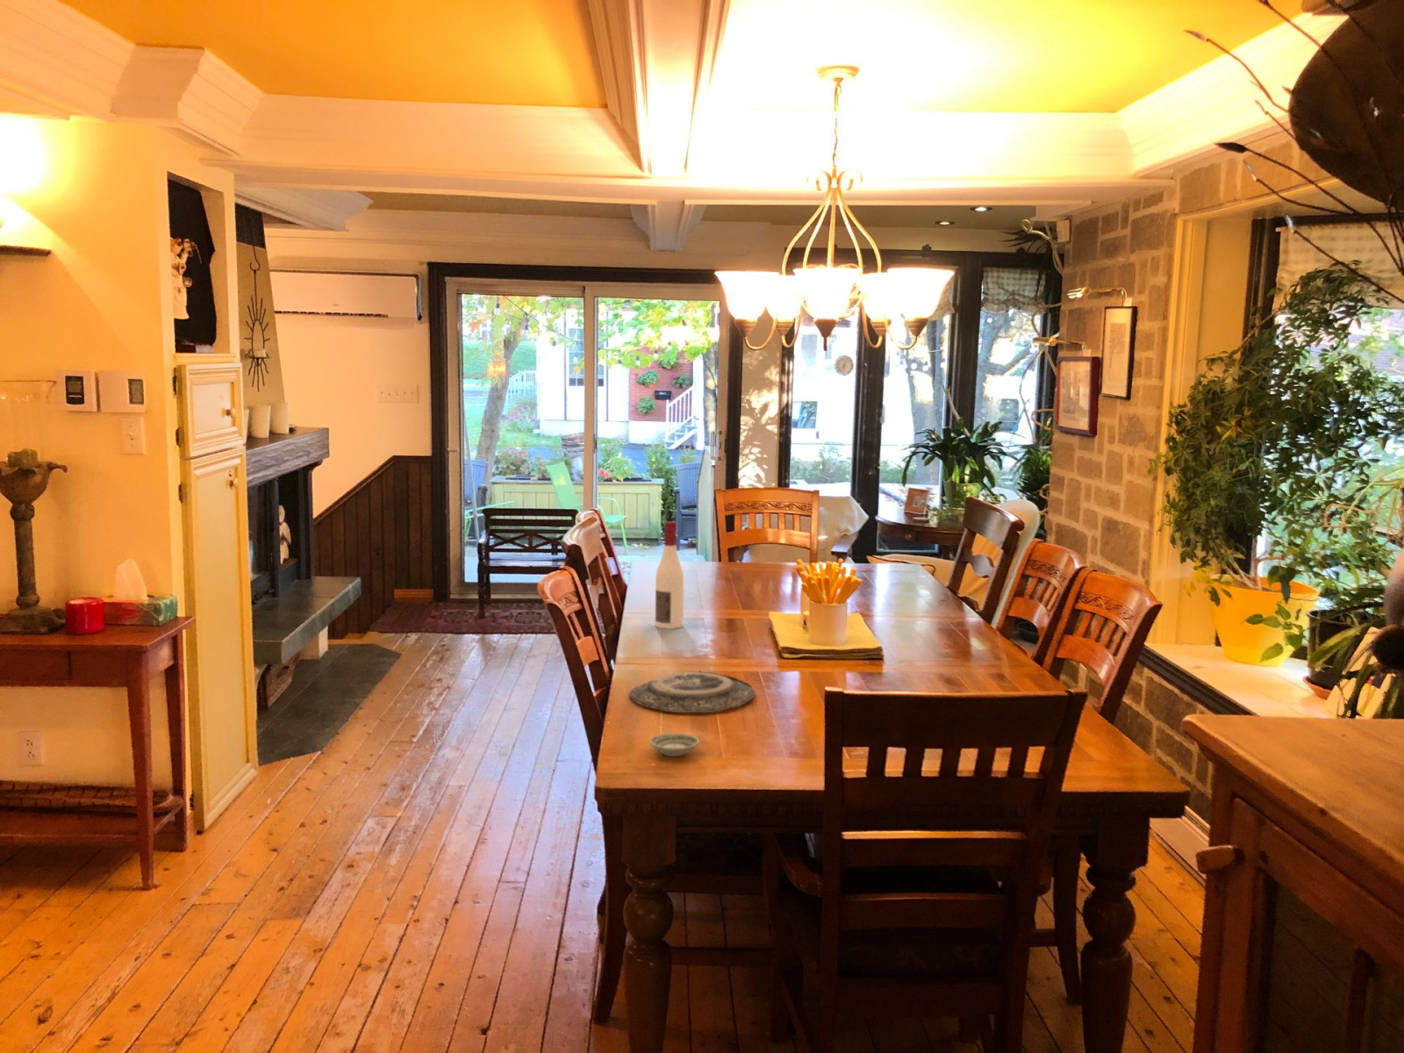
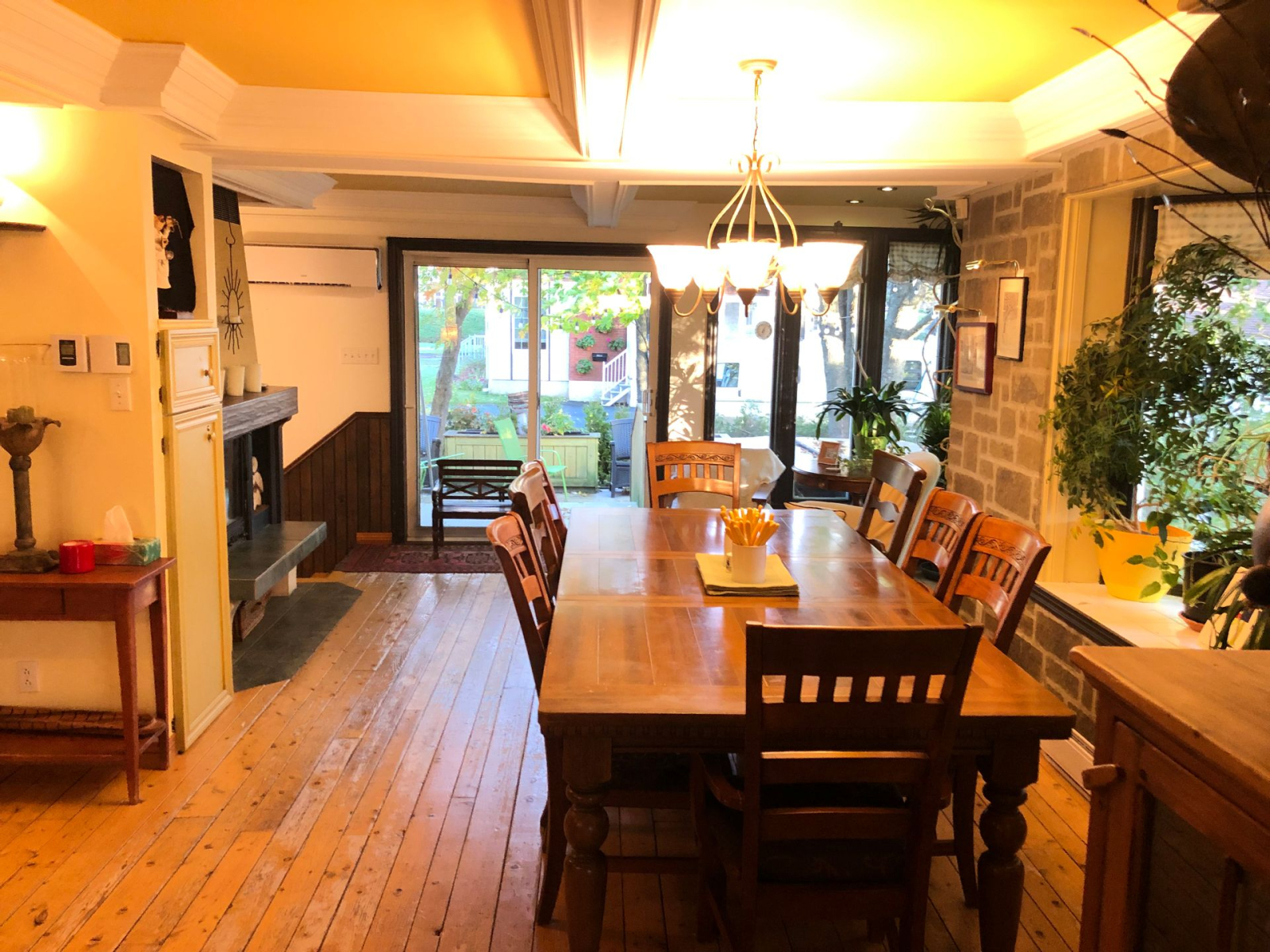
- plate (691, 687)
- saucer (674, 746)
- alcohol (670, 574)
